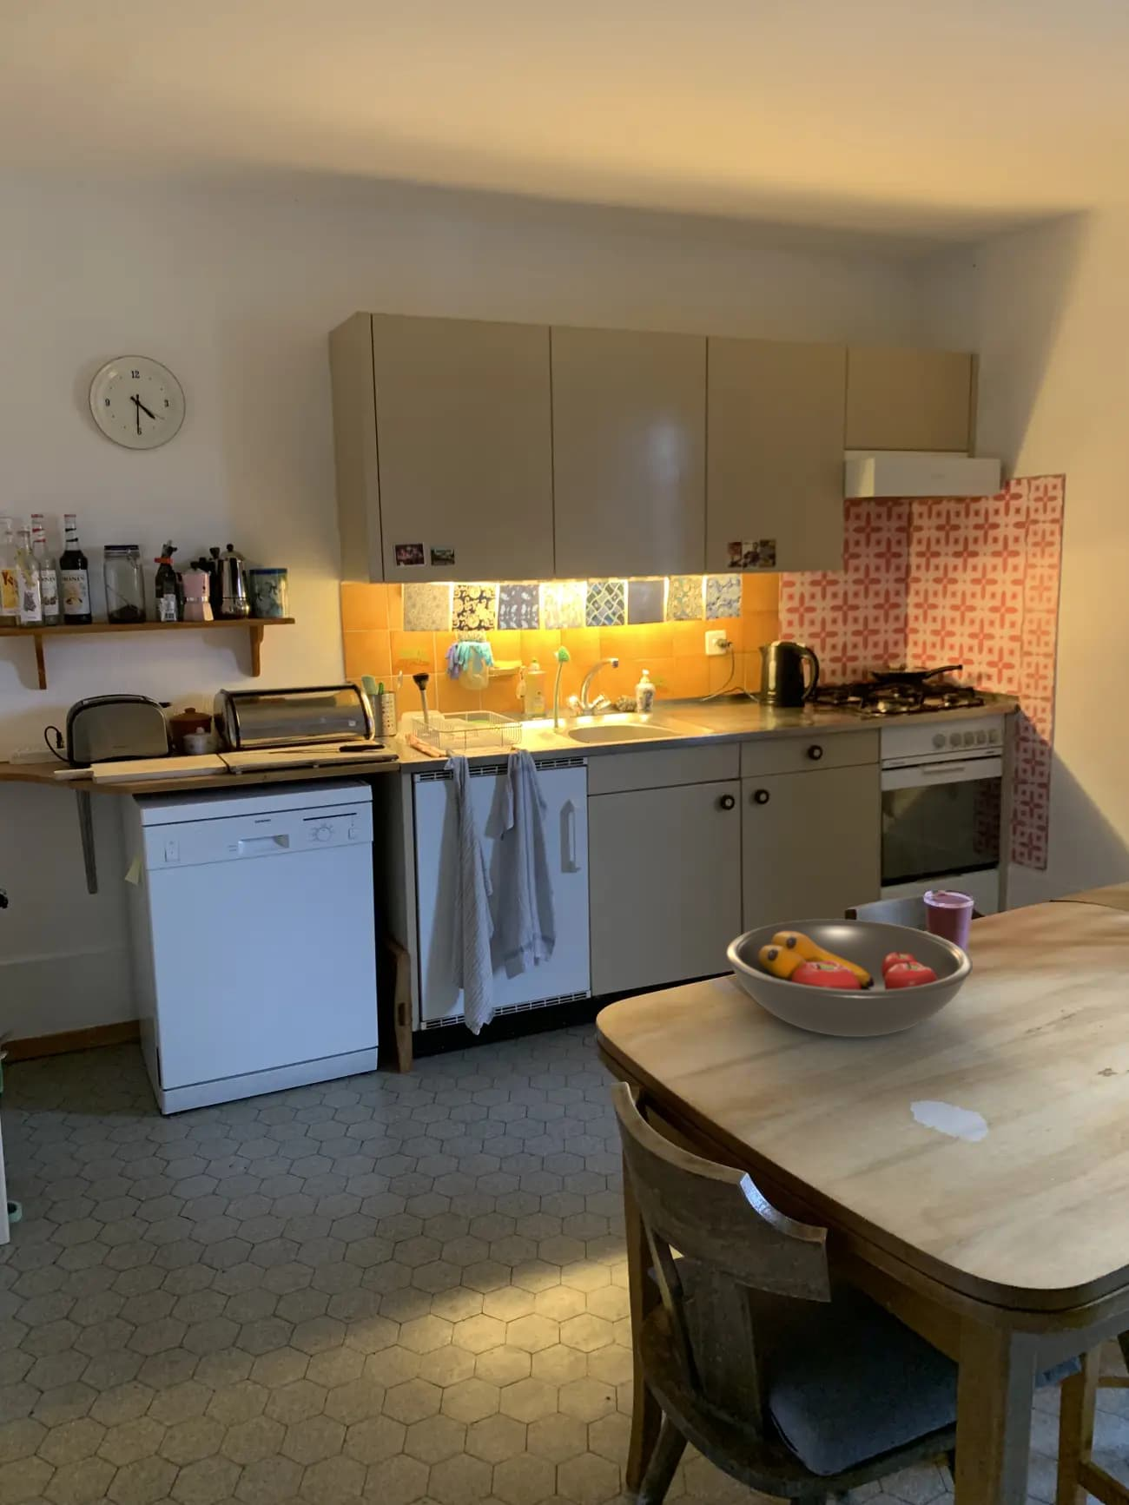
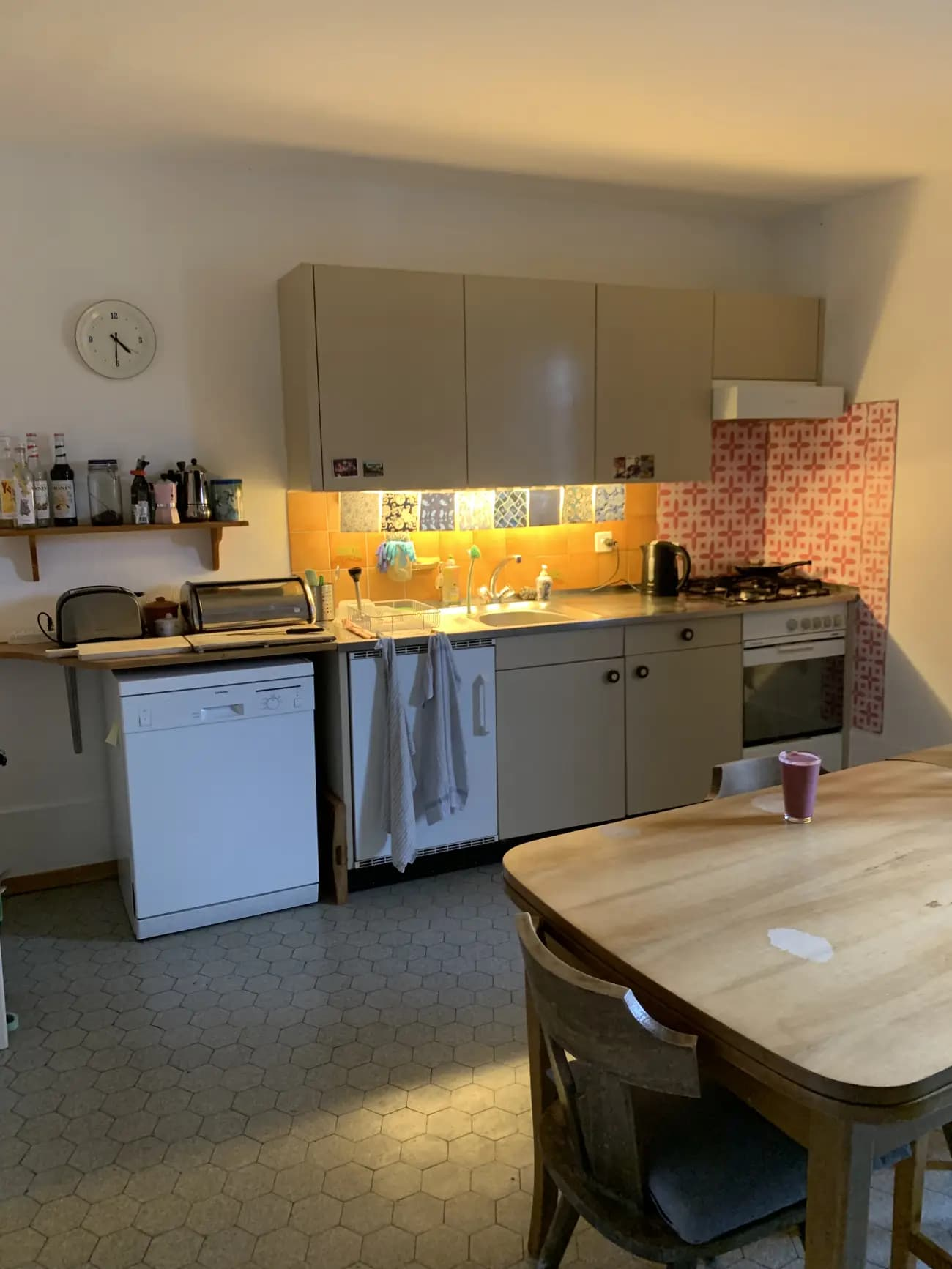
- fruit bowl (846, 976)
